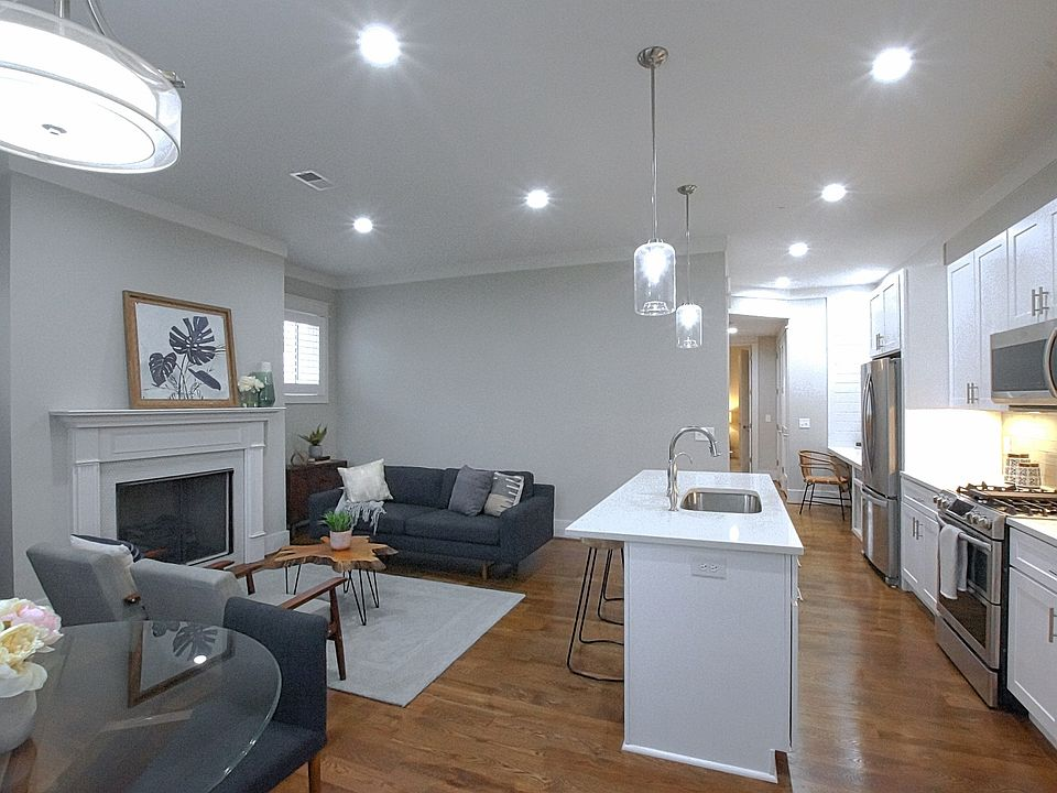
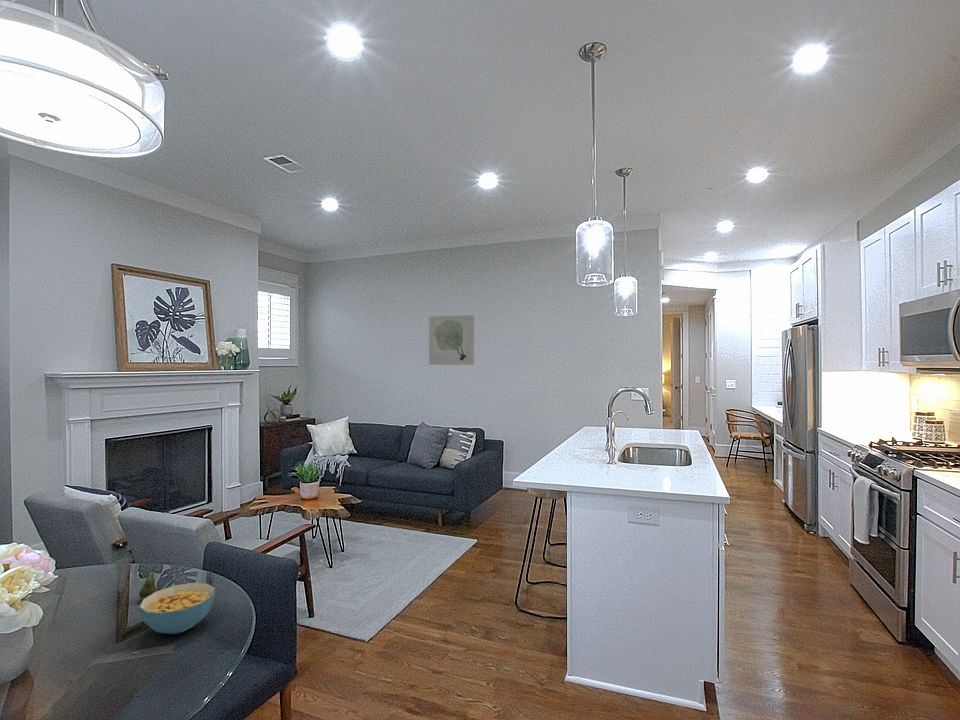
+ wall art (451, 340)
+ fruit (148, 582)
+ cereal bowl (178, 612)
